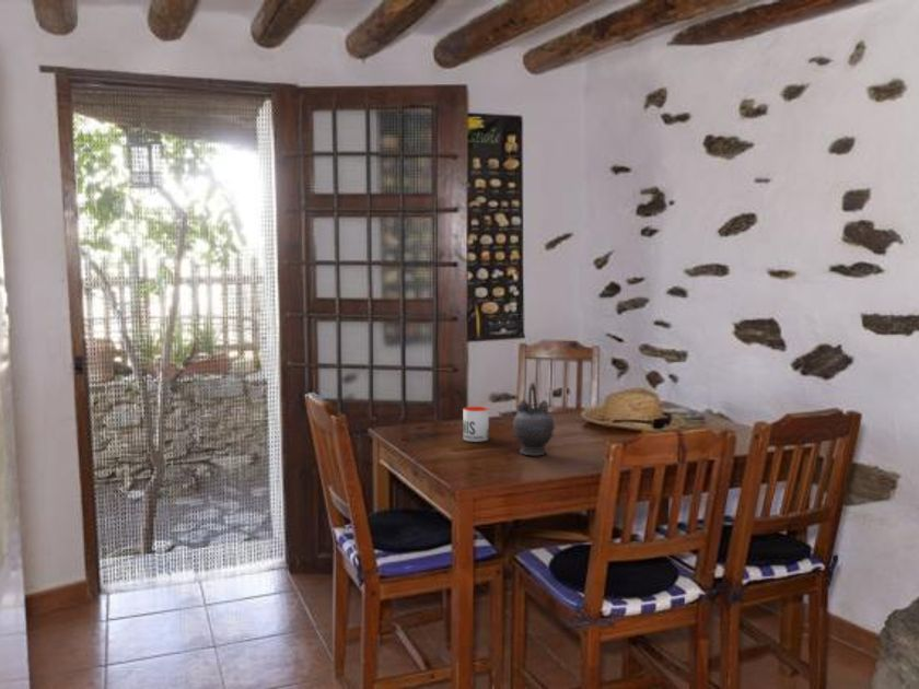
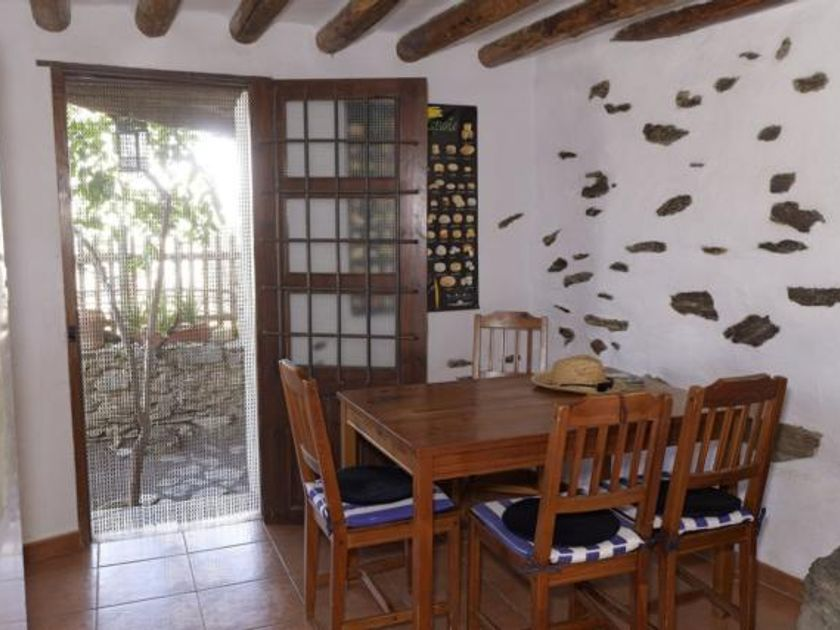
- teapot (534, 417)
- mug (476, 422)
